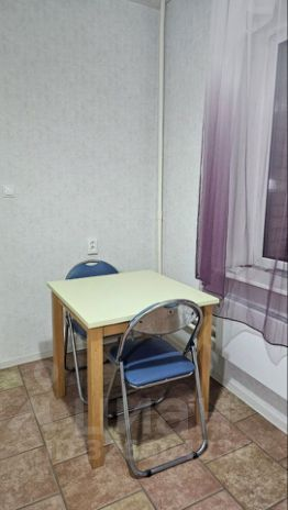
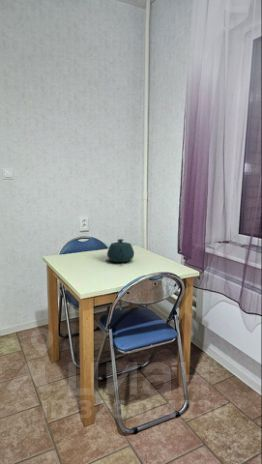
+ teapot (120, 249)
